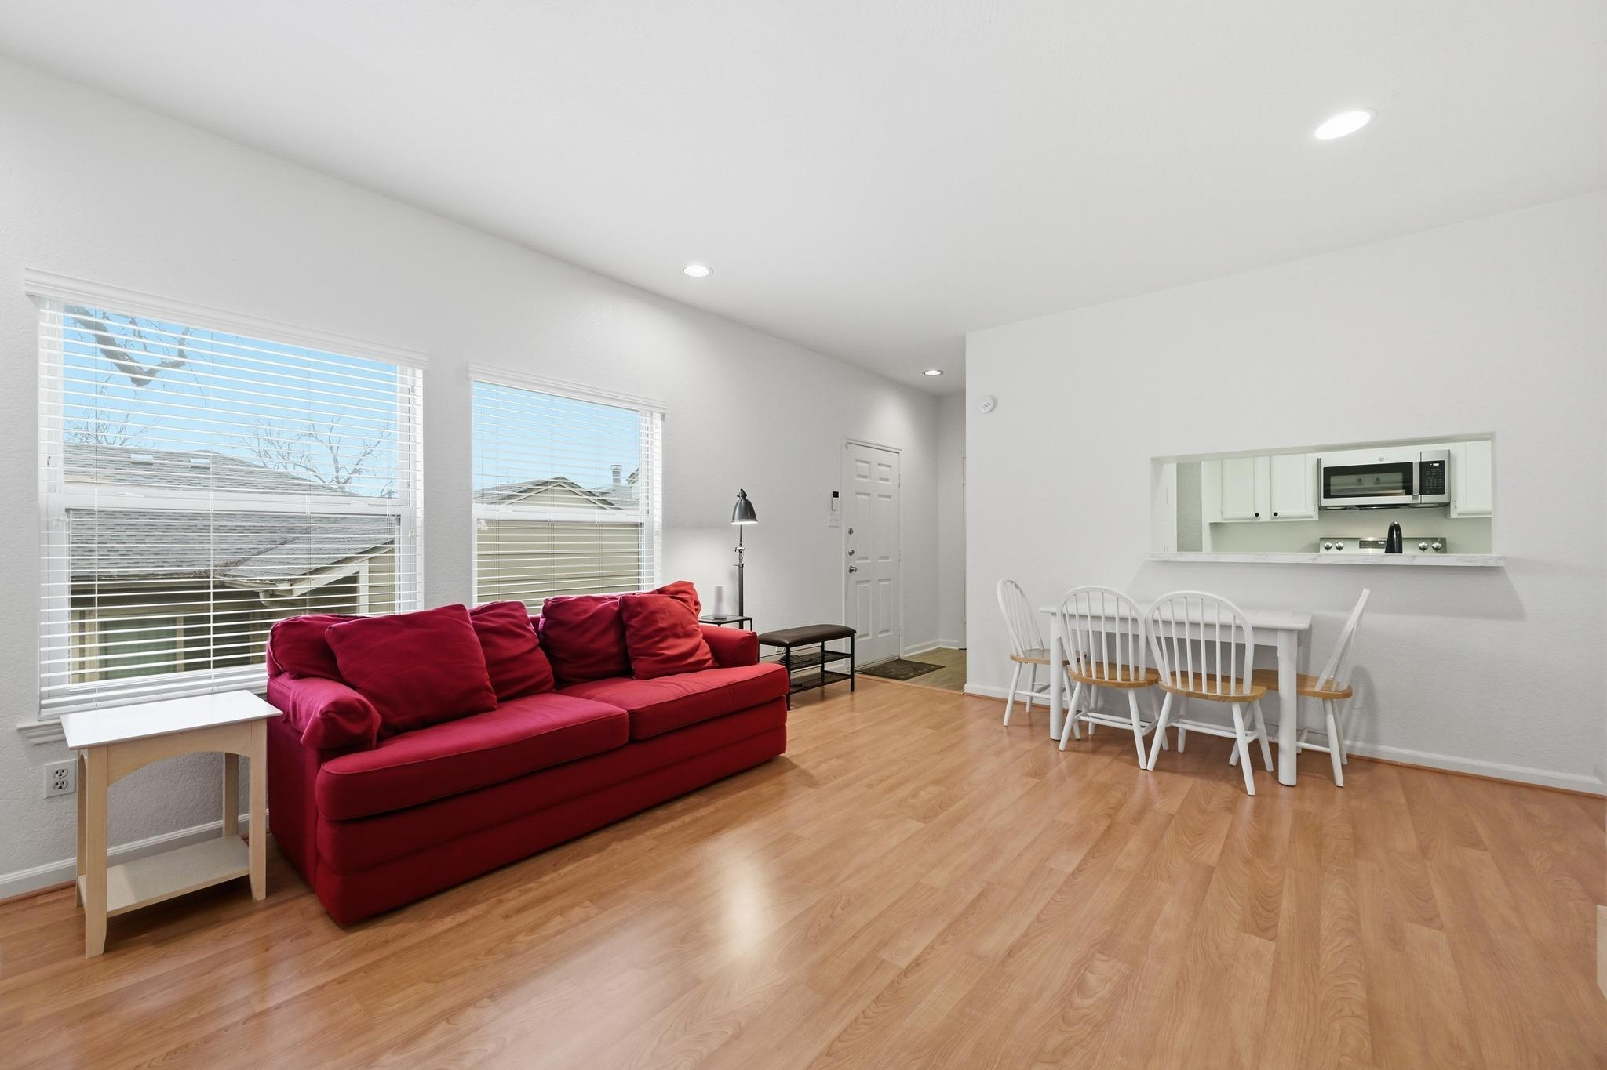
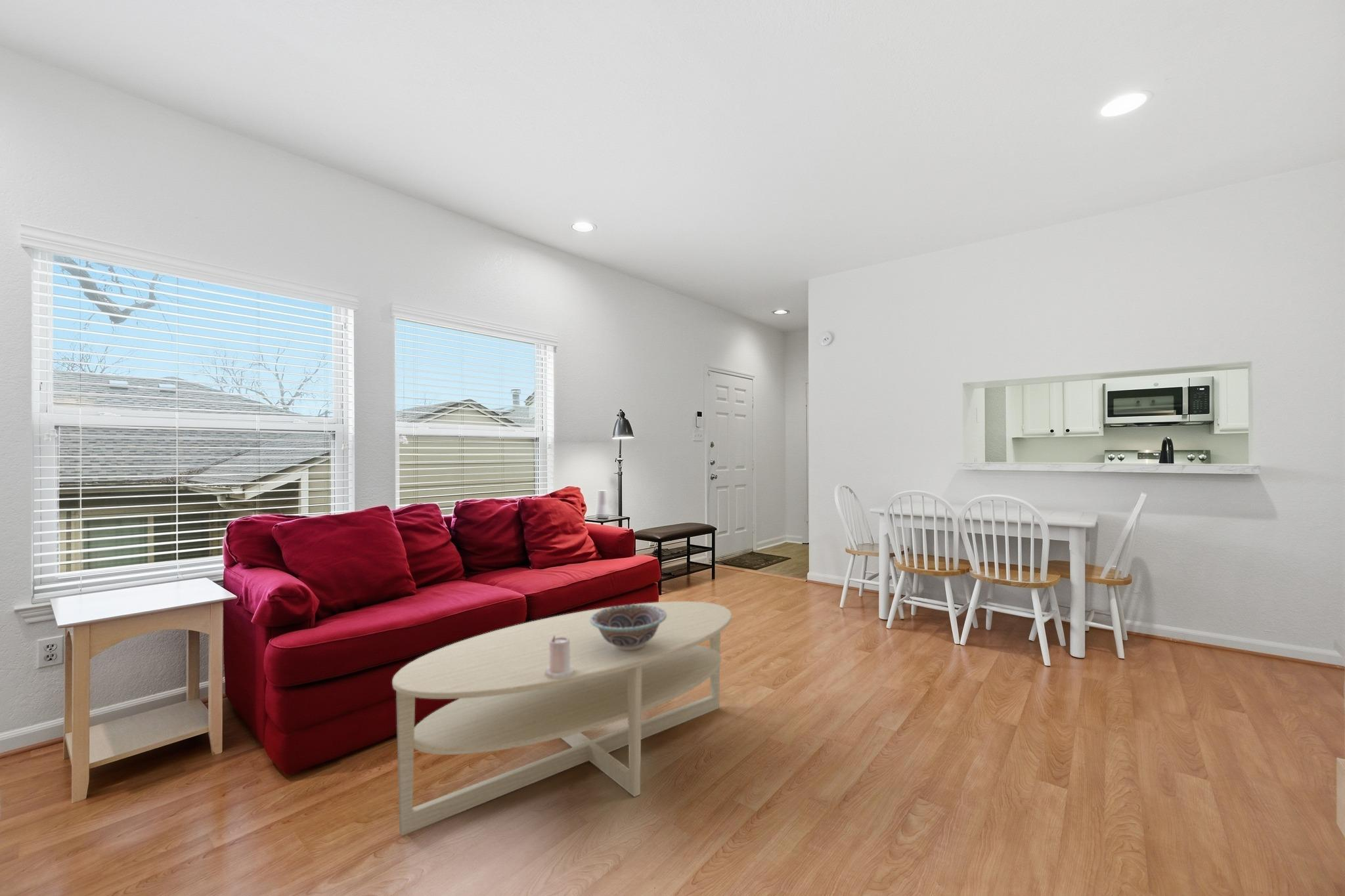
+ coffee table (590, 697)
+ decorative bowl (628, 629)
+ candle (560, 653)
